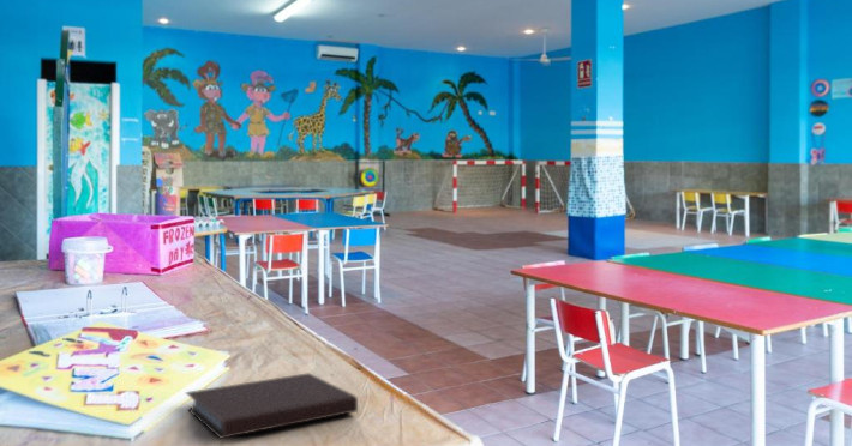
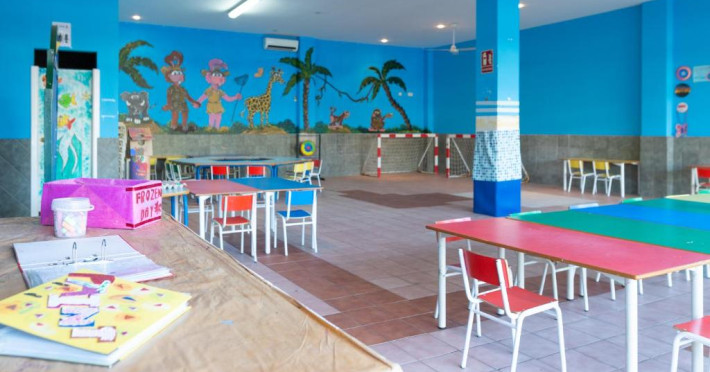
- notebook (270, 402)
